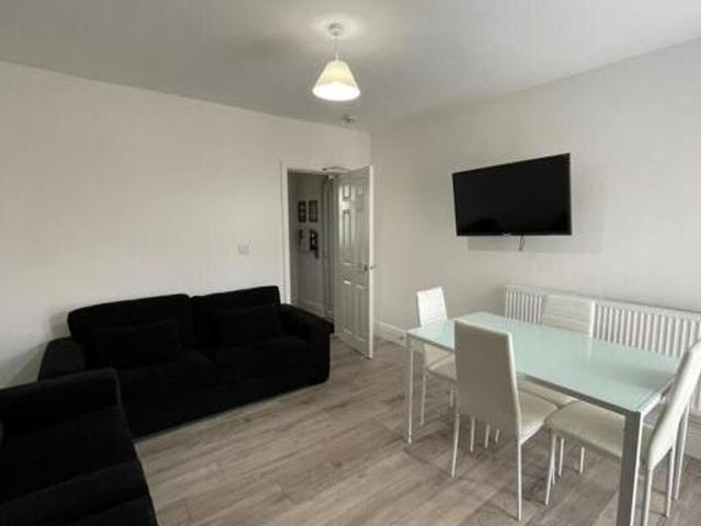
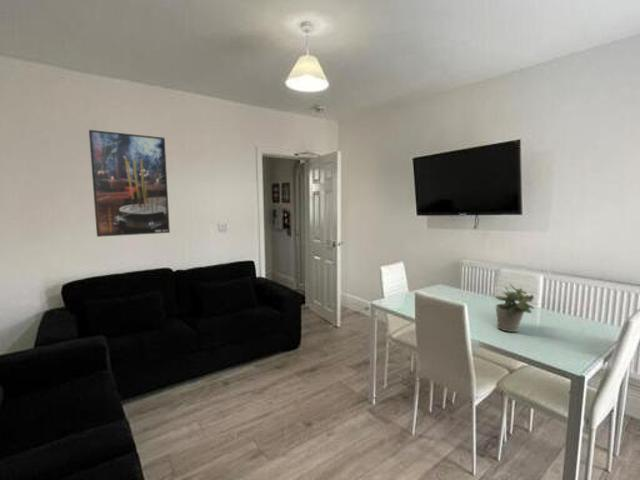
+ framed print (132, 185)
+ potted plant (516, 308)
